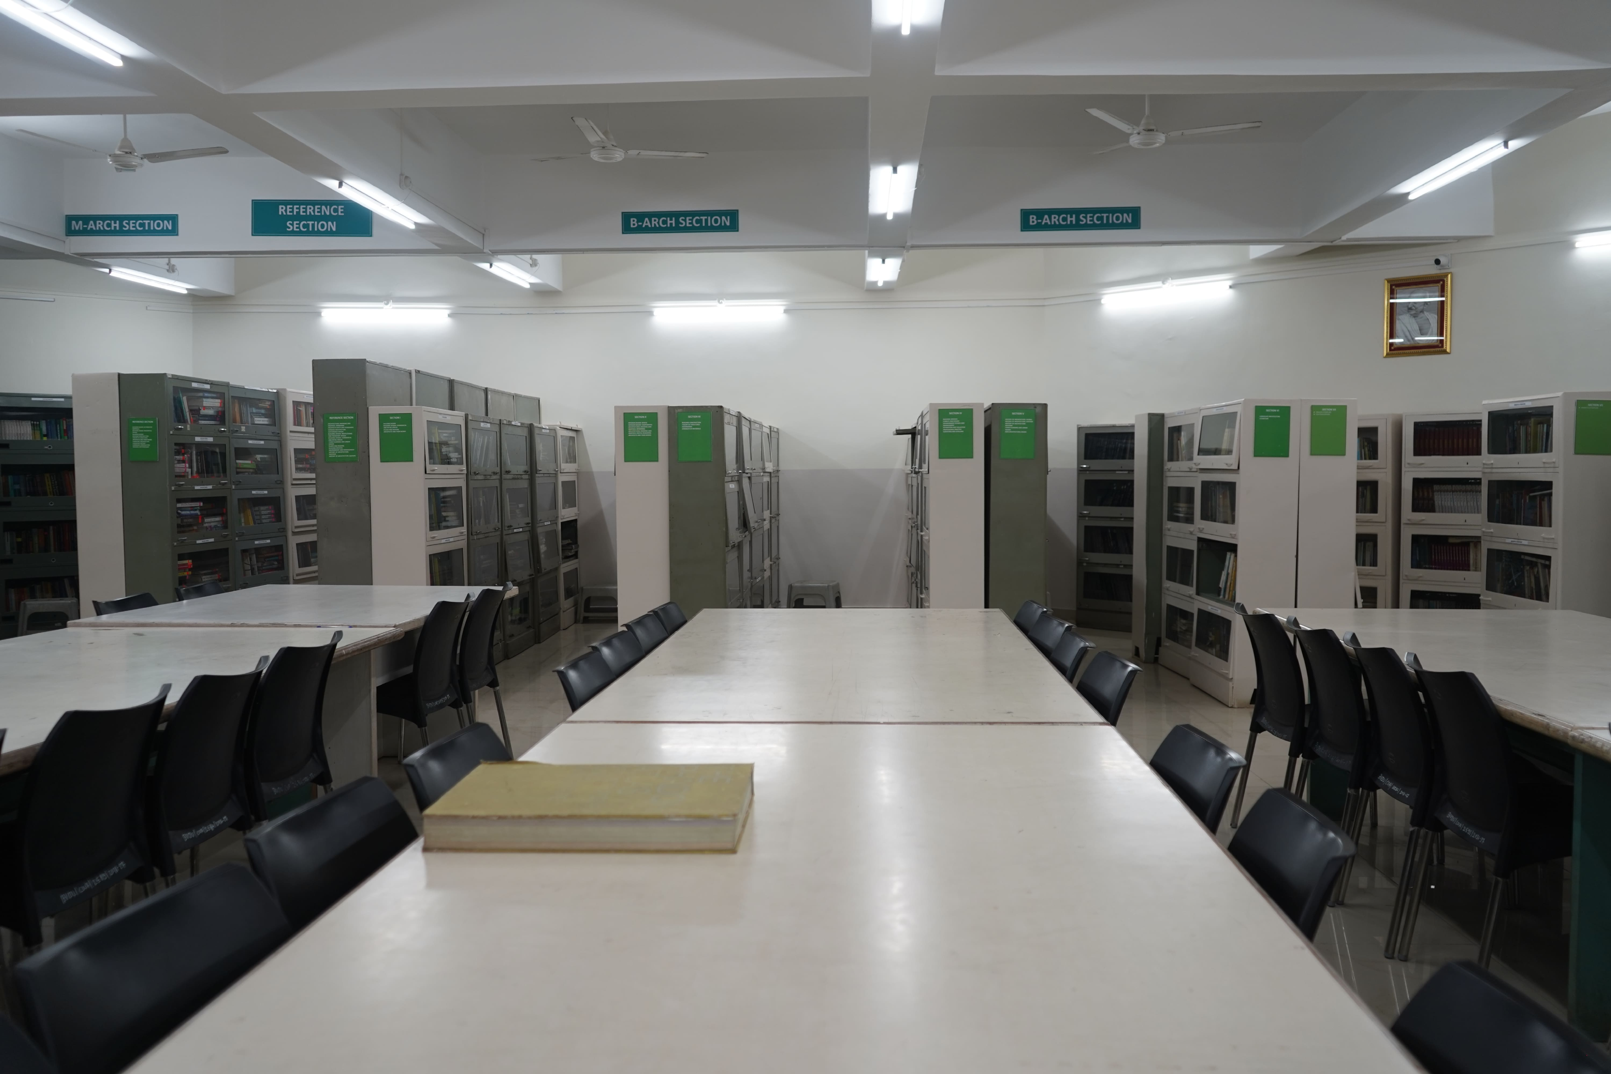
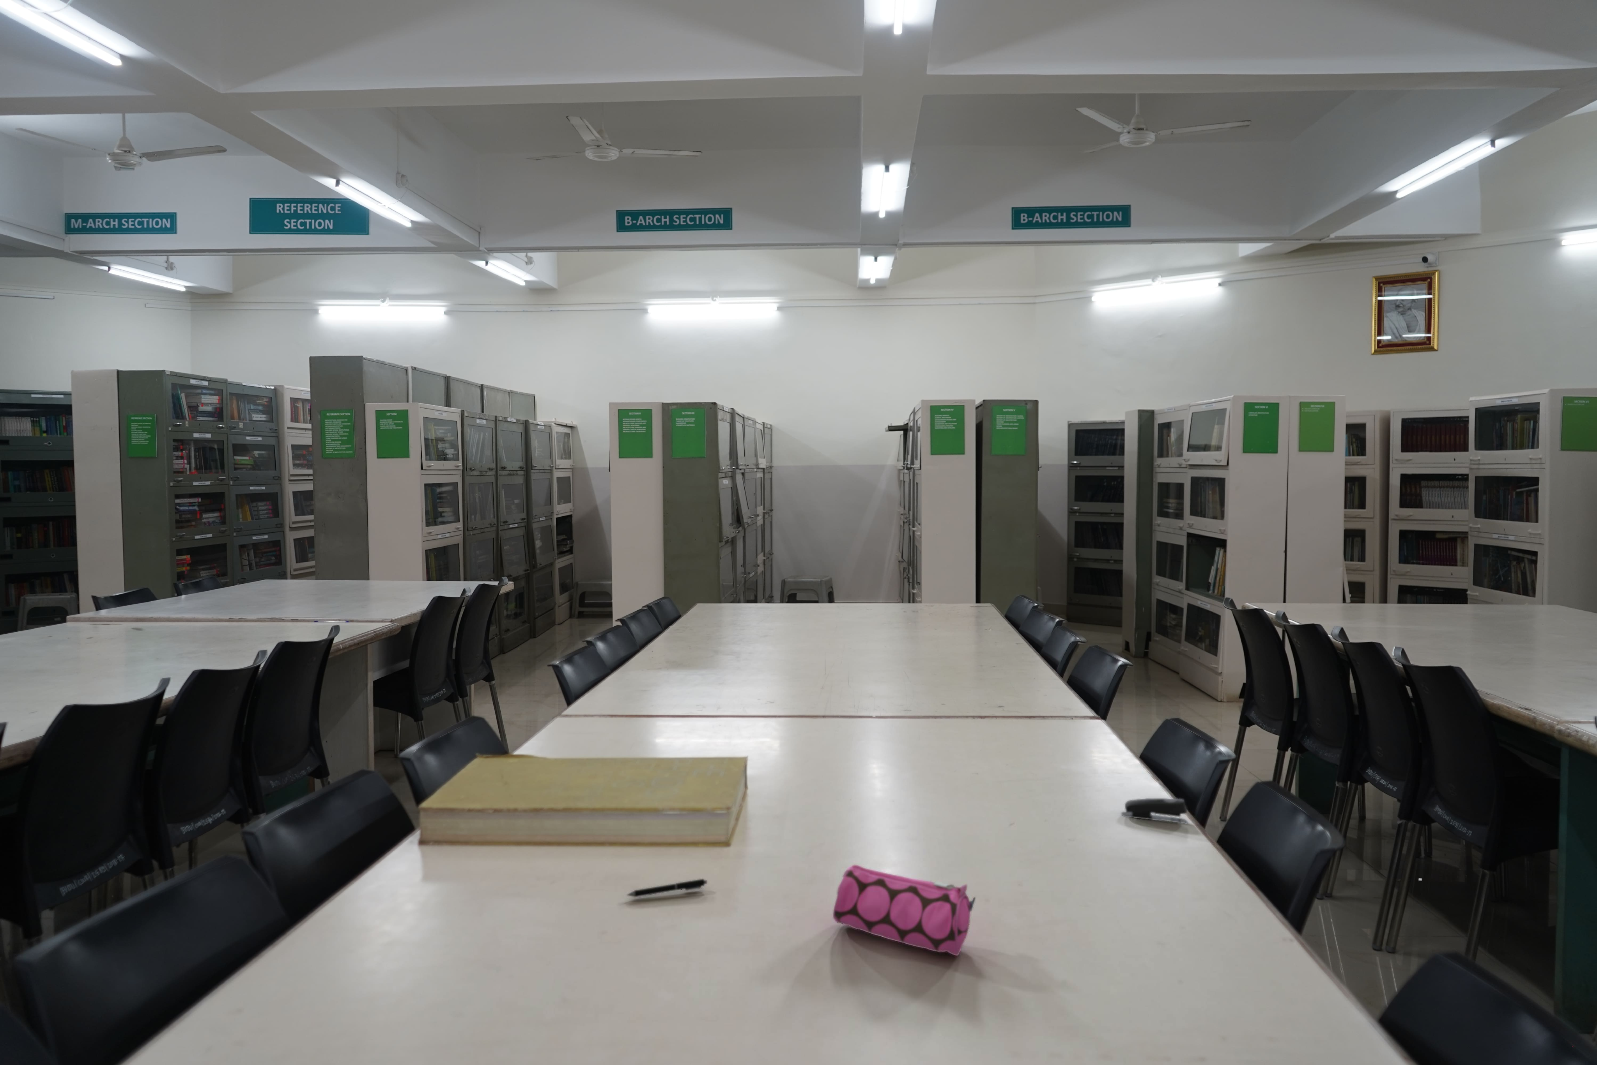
+ pen (667, 888)
+ stapler (1154, 808)
+ pencil case (901, 905)
